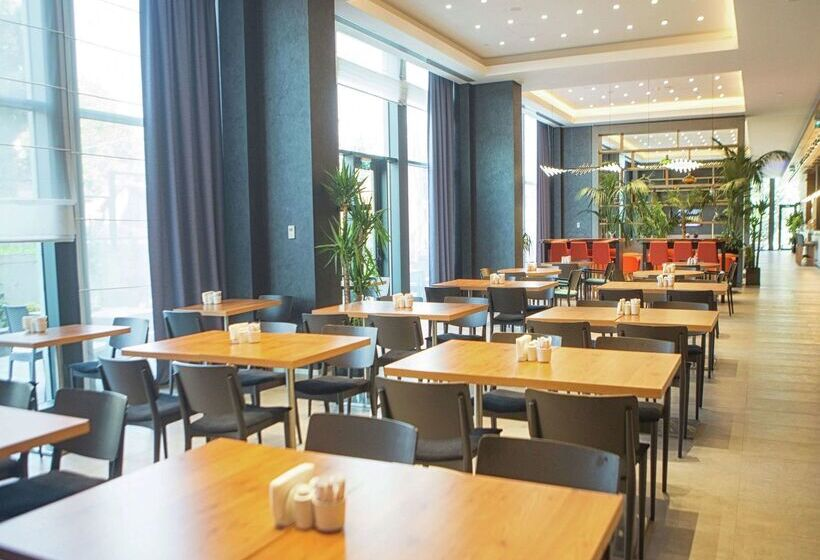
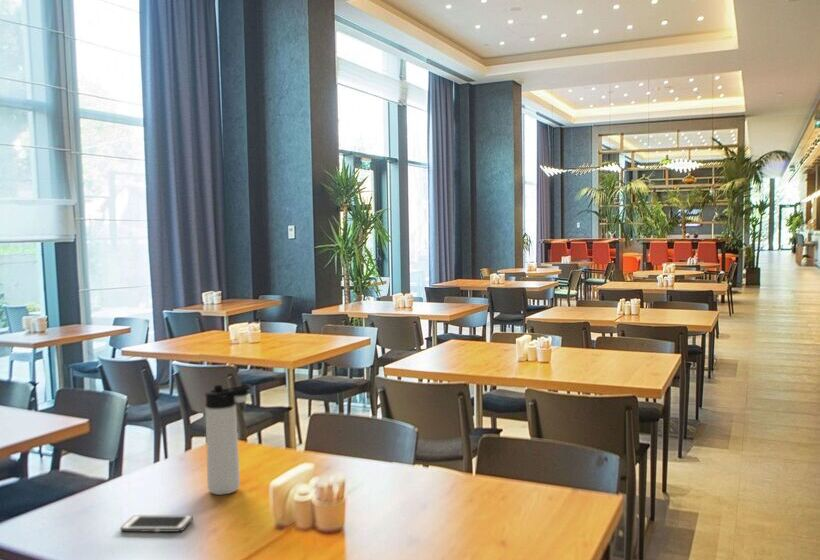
+ cell phone (157, 523)
+ thermos bottle (229, 438)
